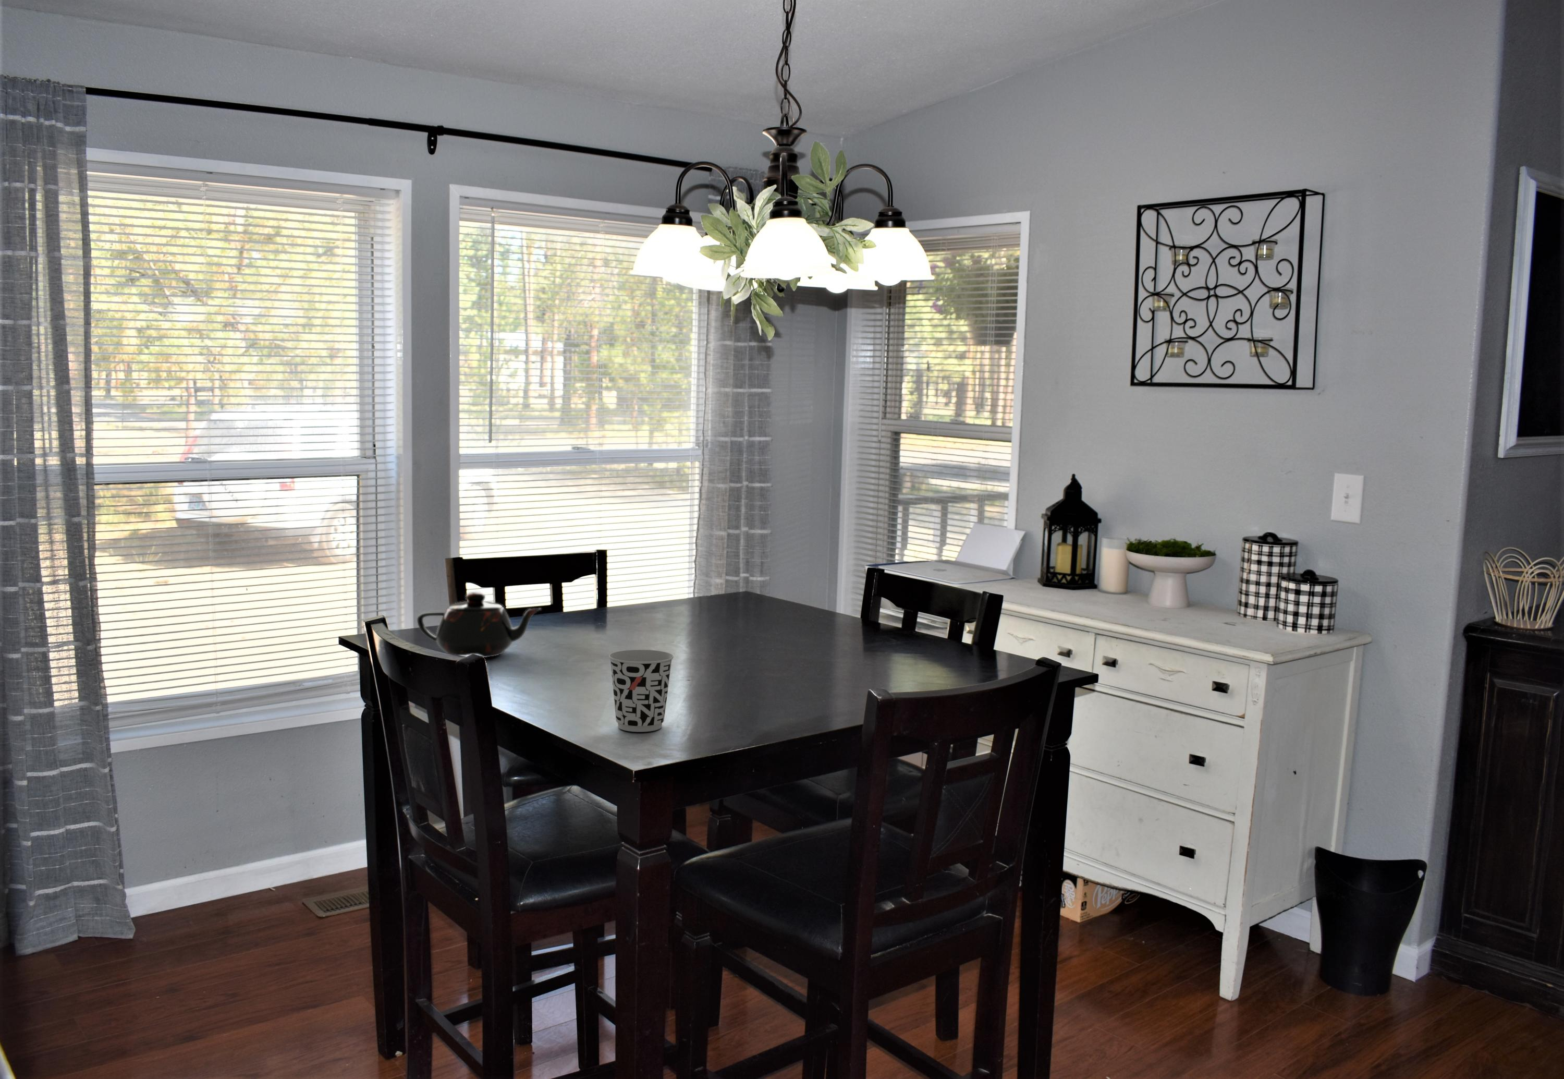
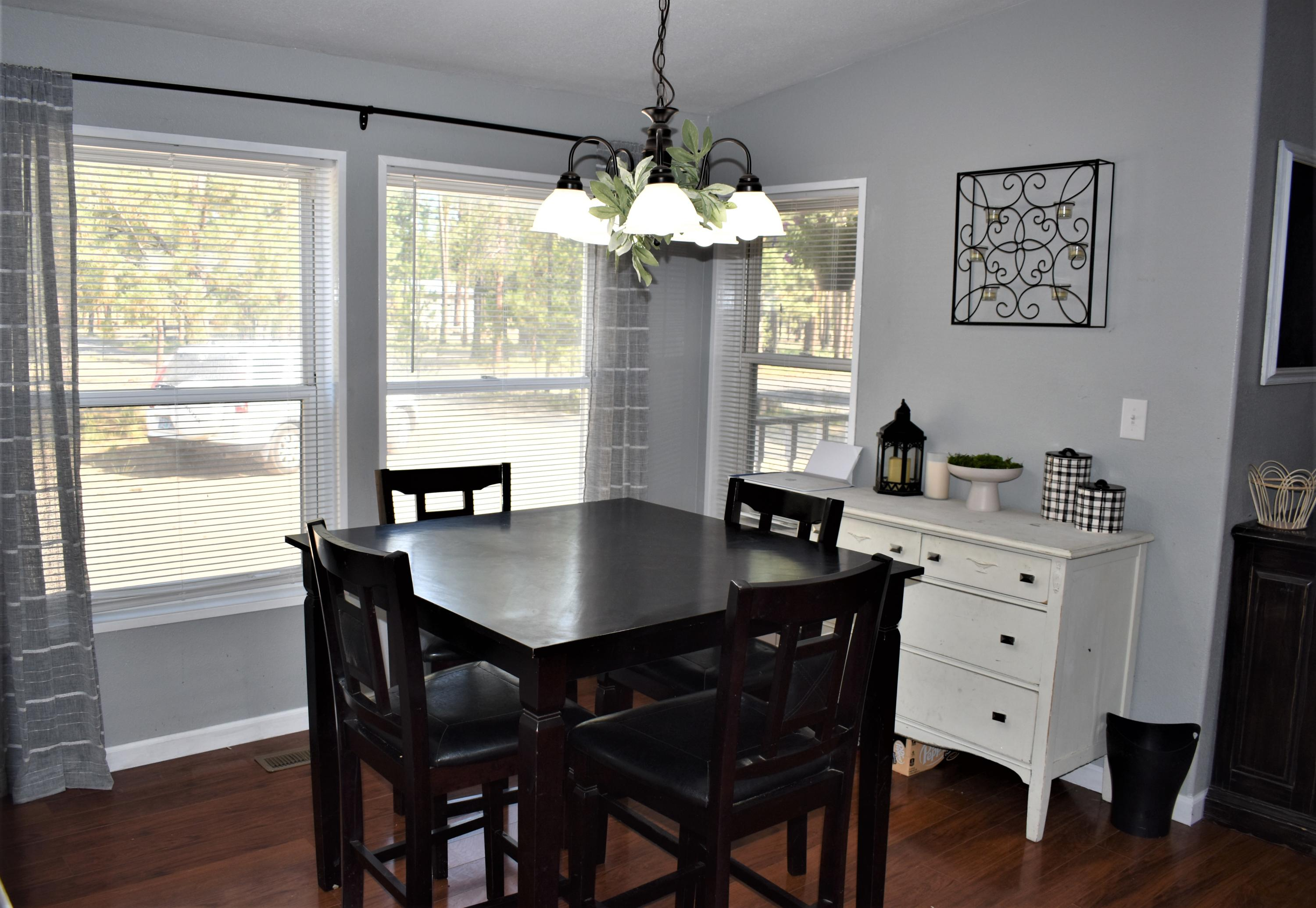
- cup (641, 690)
- teapot (479, 623)
